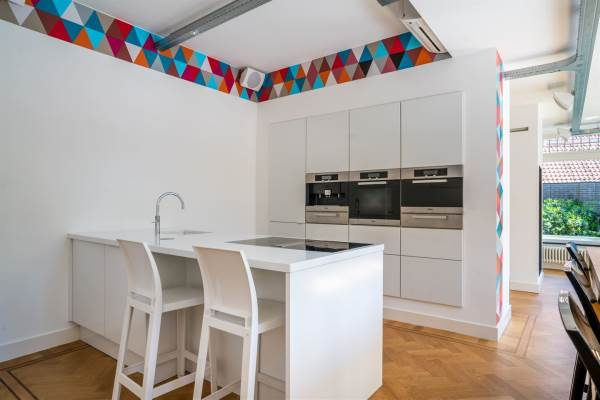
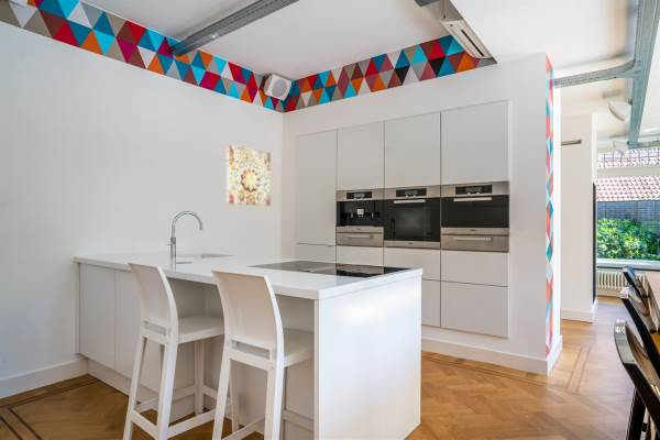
+ wall art (249, 177)
